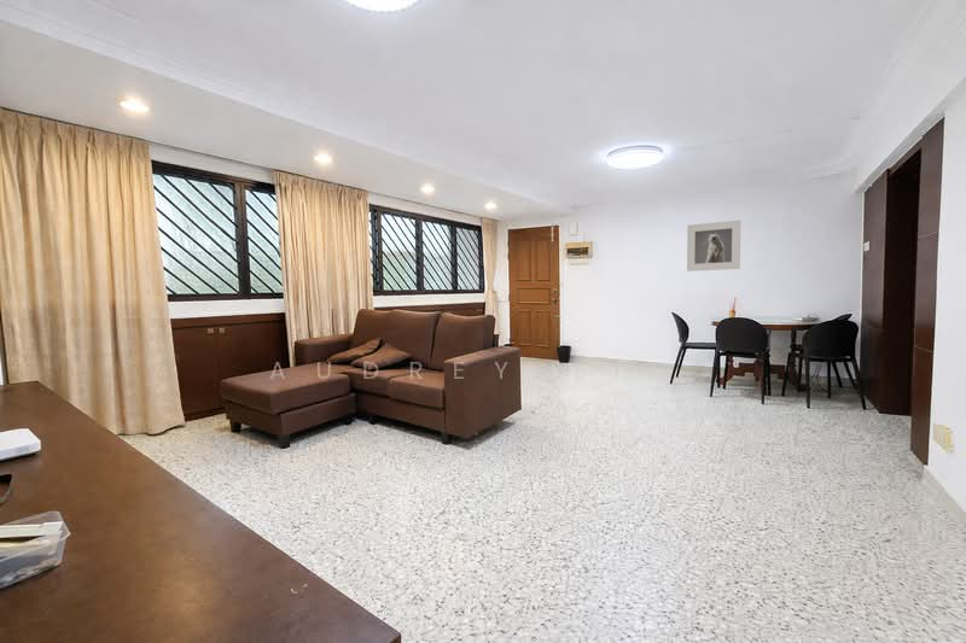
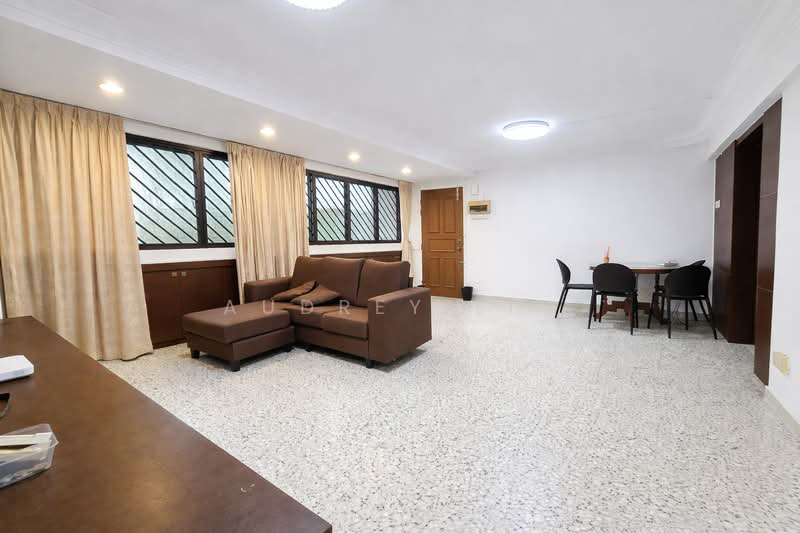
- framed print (712, 246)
